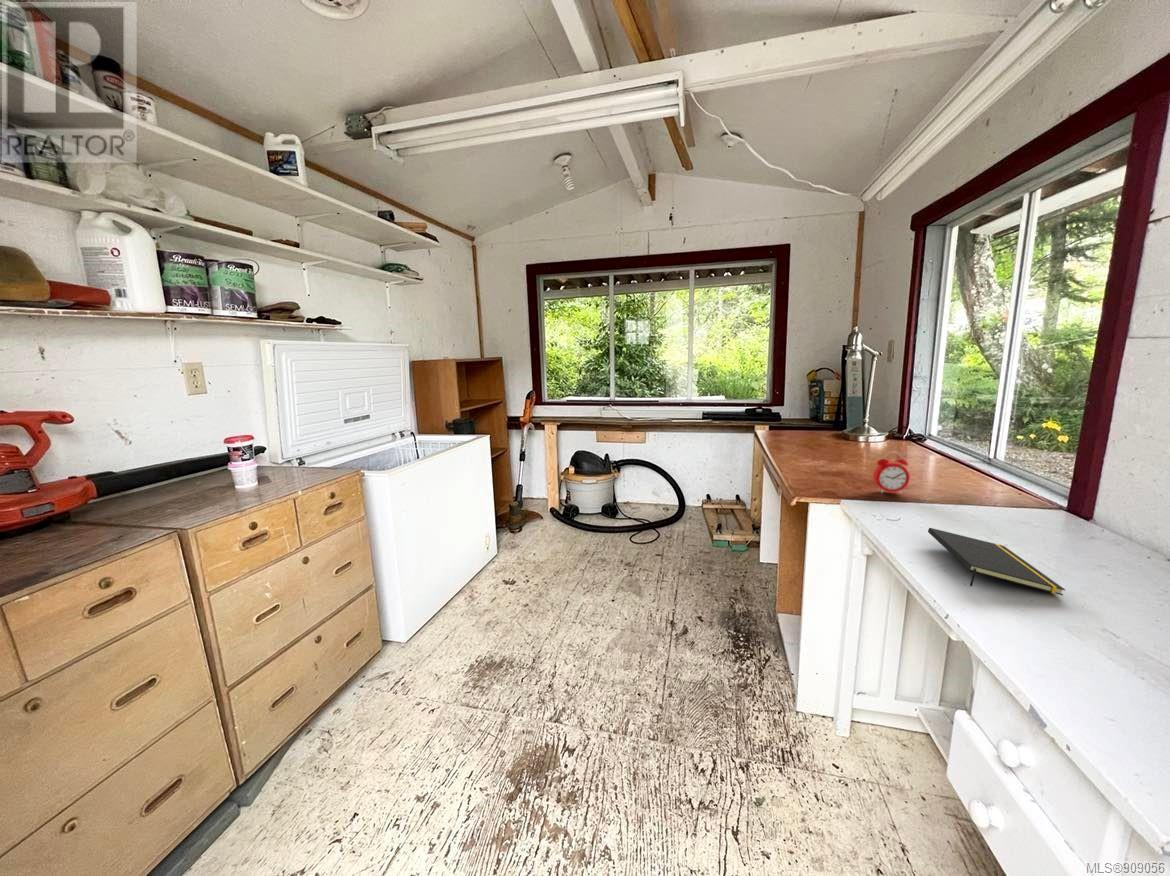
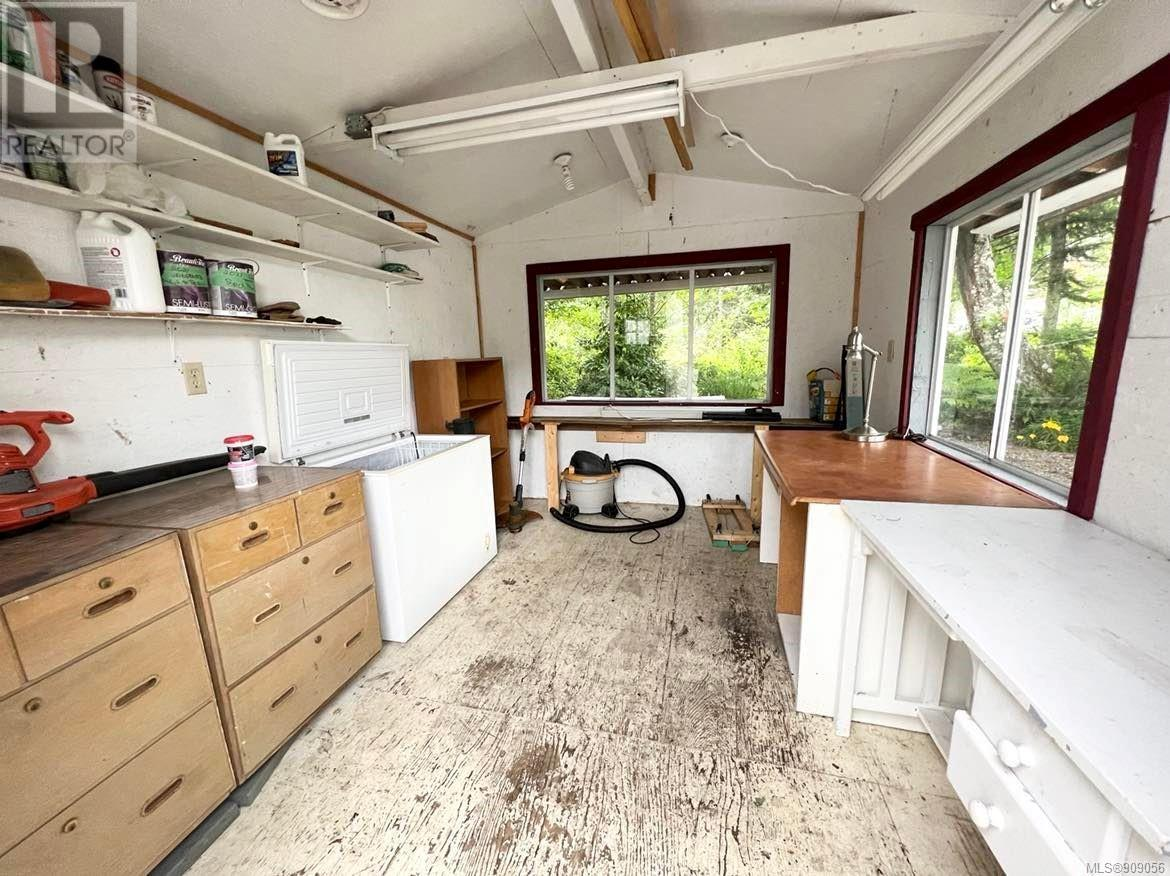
- notepad (987, 557)
- alarm clock (891, 472)
